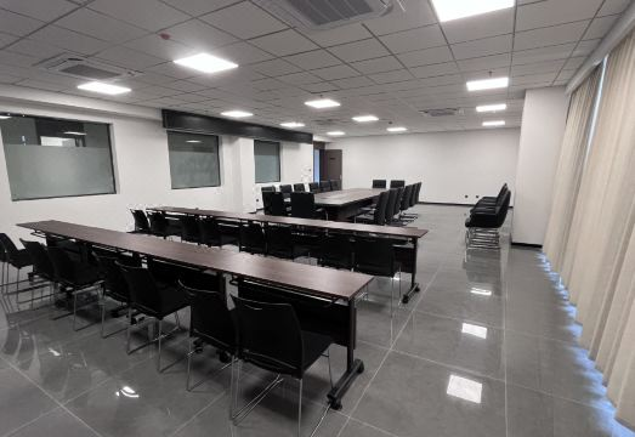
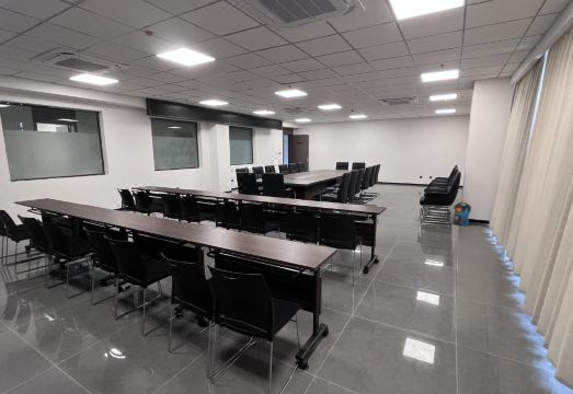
+ pouch (461, 213)
